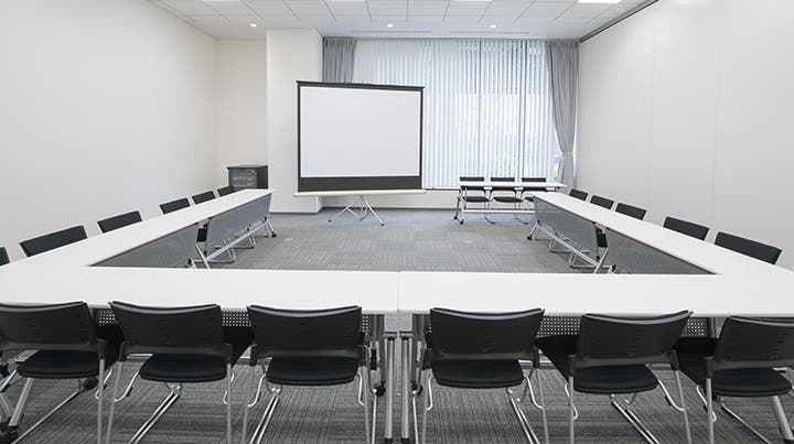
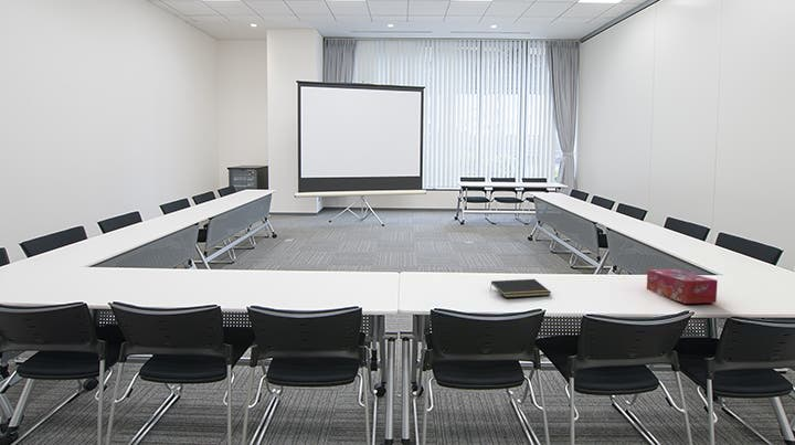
+ tissue box (680, 285)
+ notepad (520, 287)
